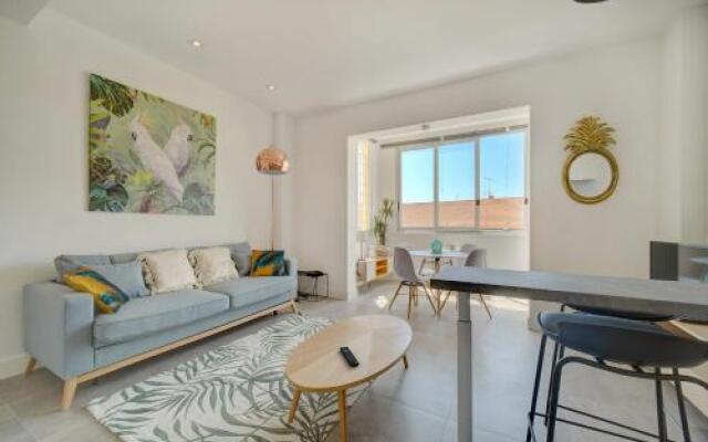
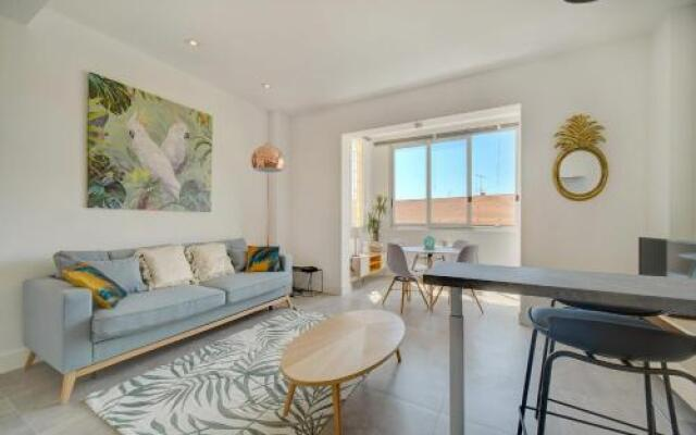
- remote control (348, 356)
